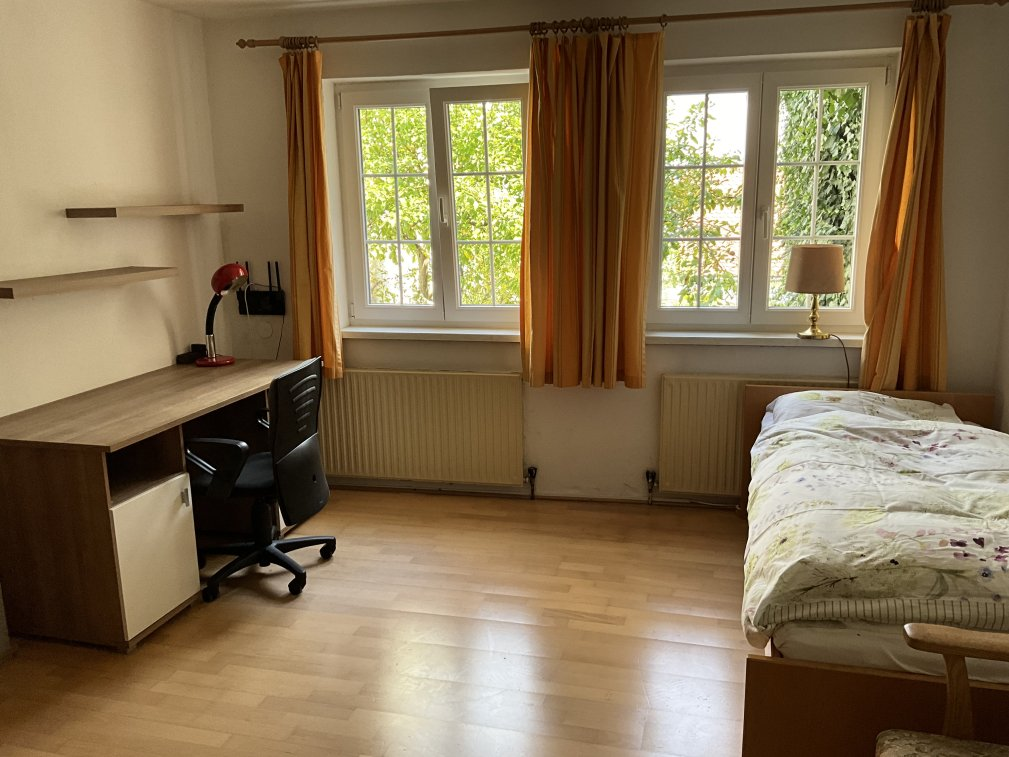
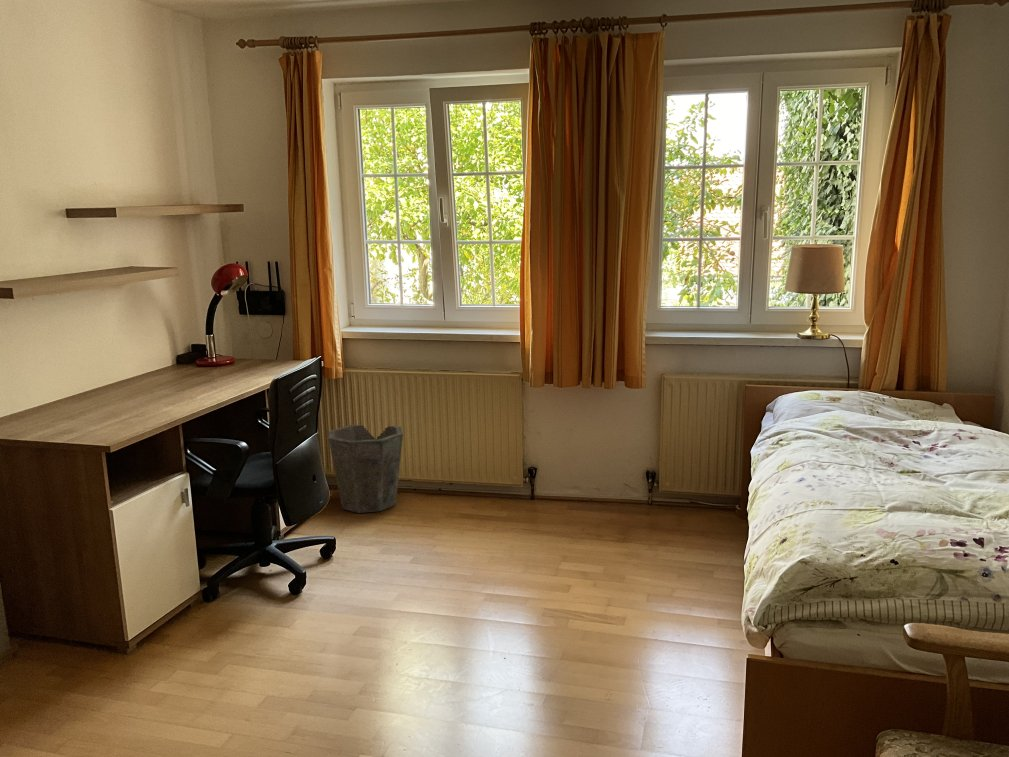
+ waste bin (367, 468)
